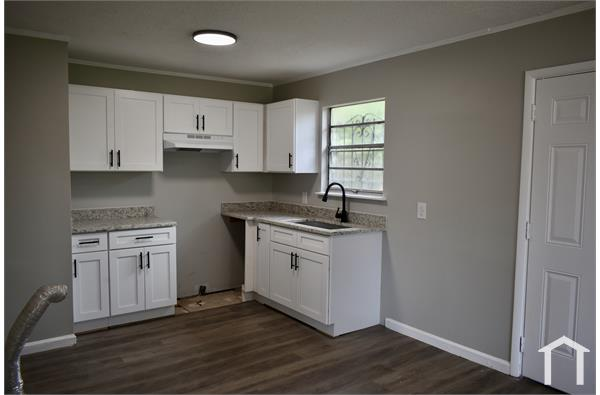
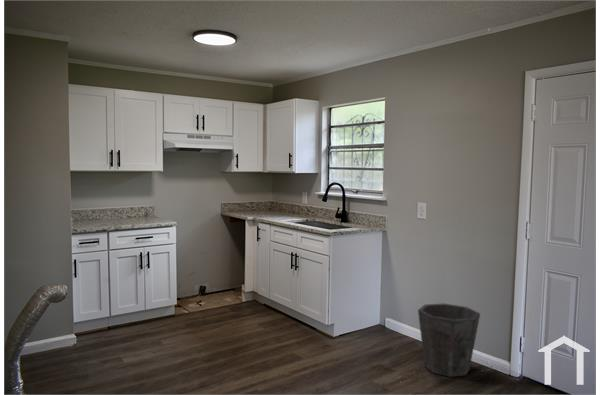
+ waste bin (447, 339)
